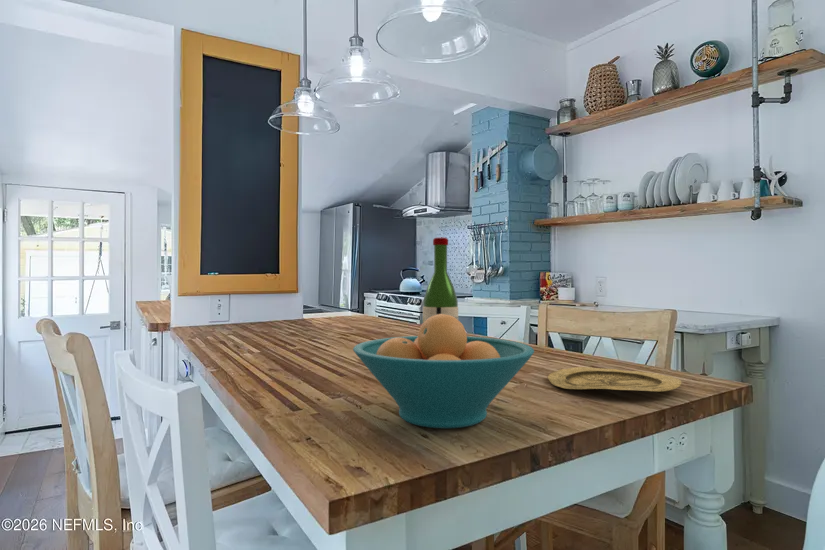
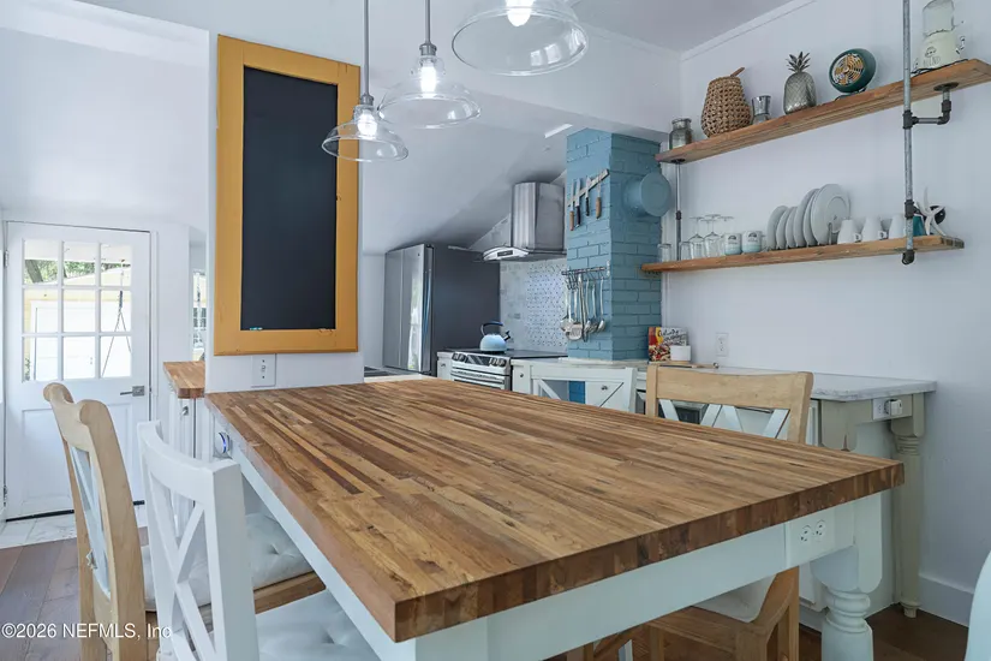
- fruit bowl (442, 365)
- wine bottle (440, 307)
- plate (611, 380)
